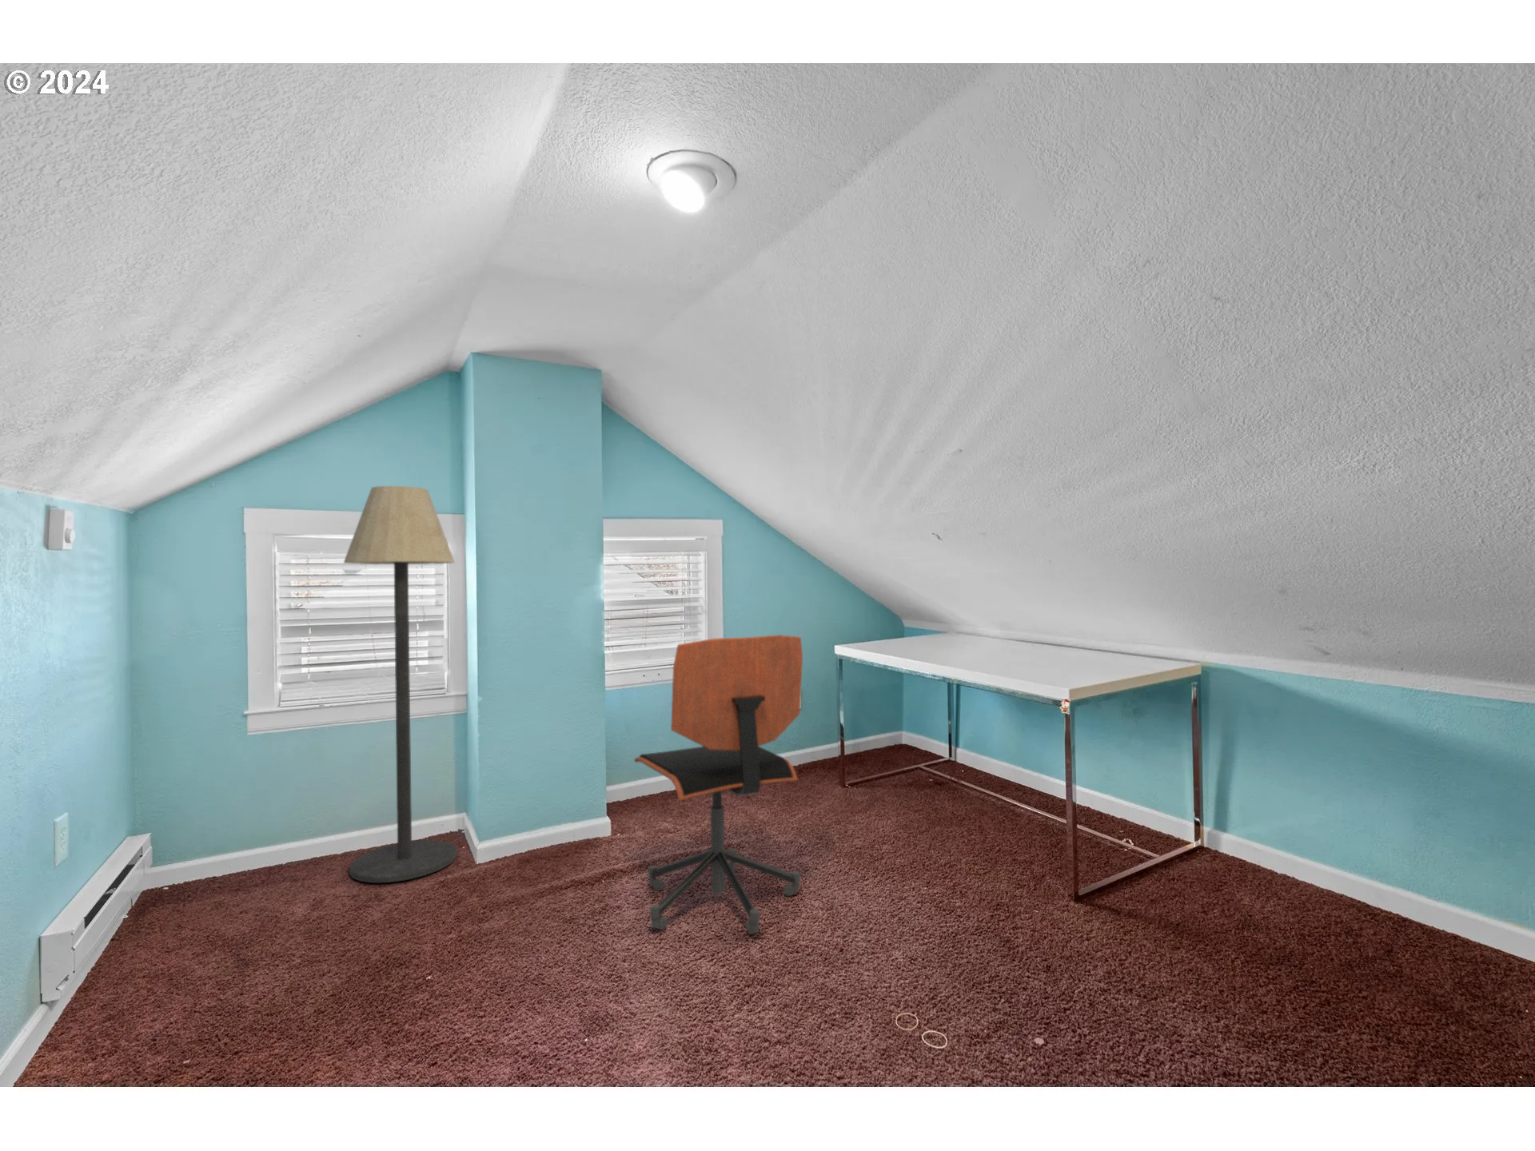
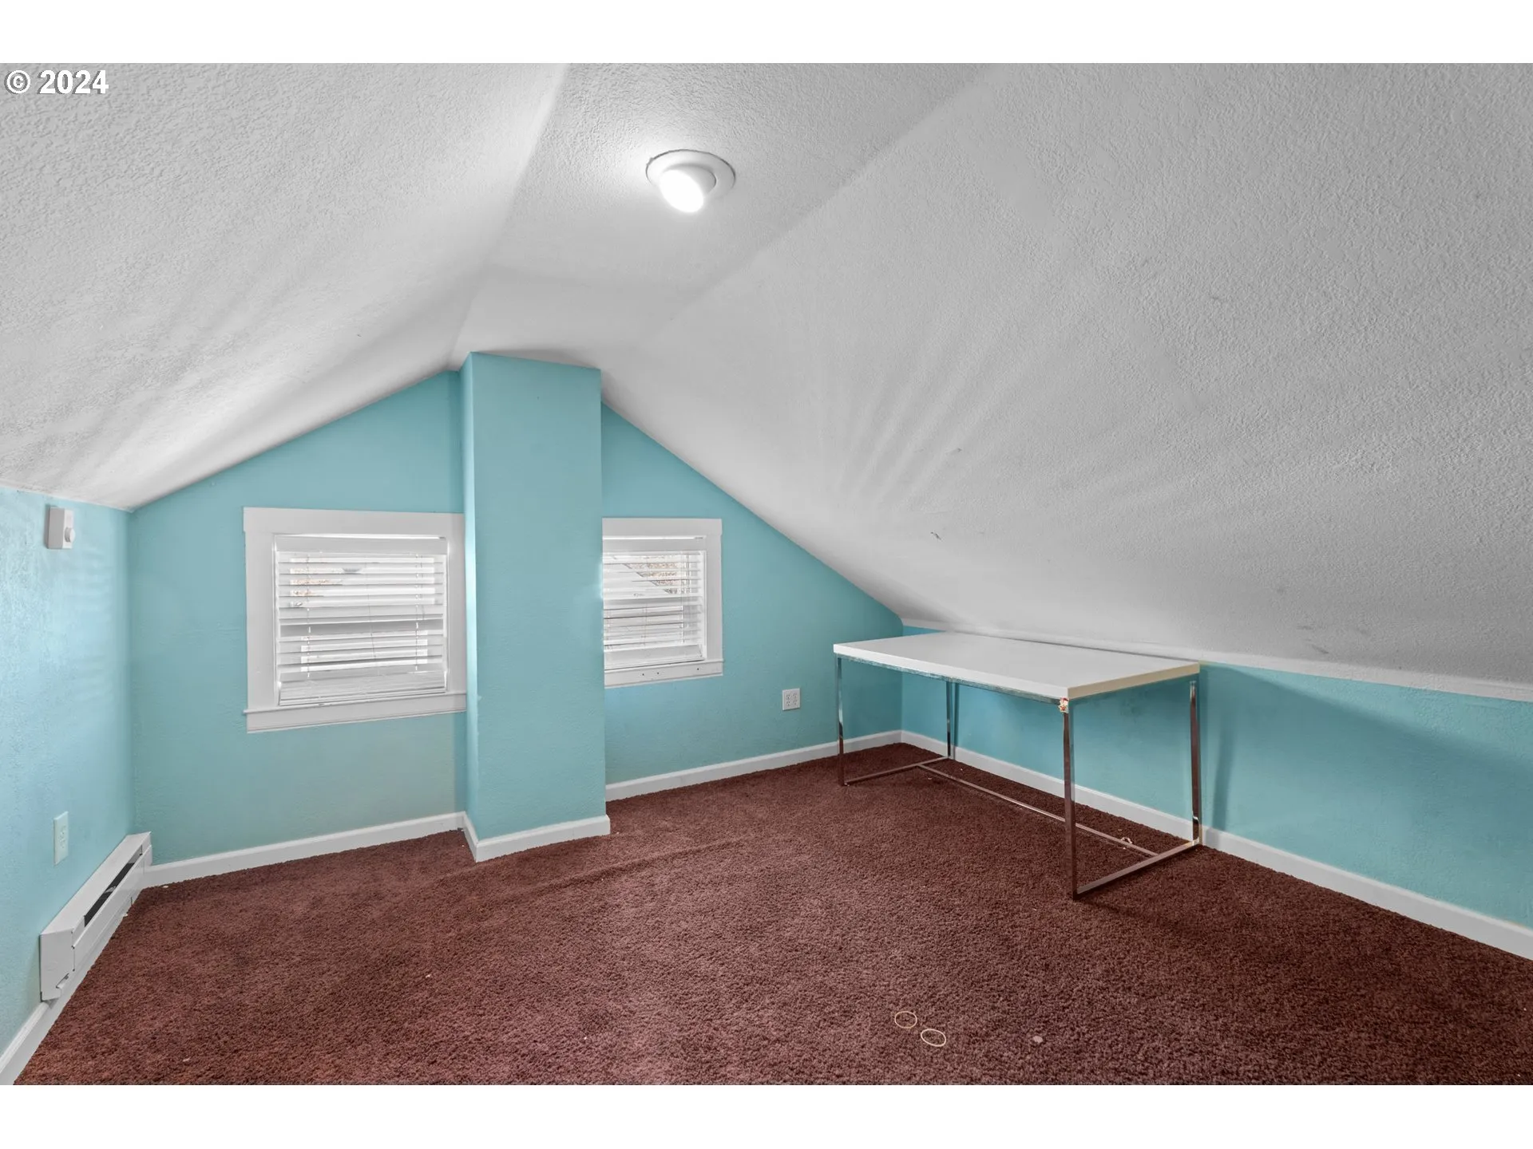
- office chair (718, 768)
- floor lamp (402, 676)
